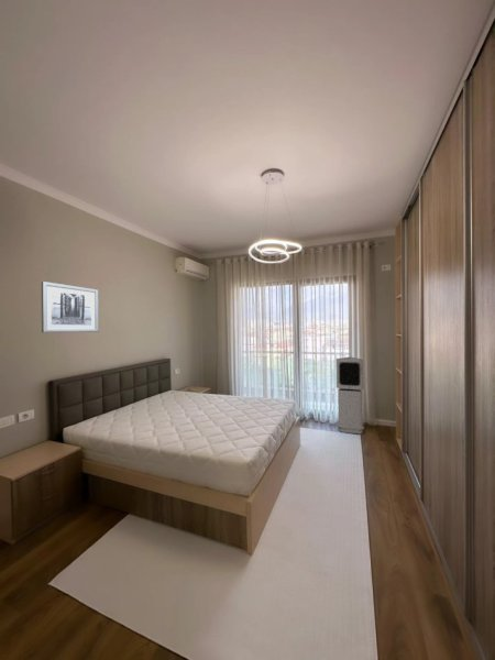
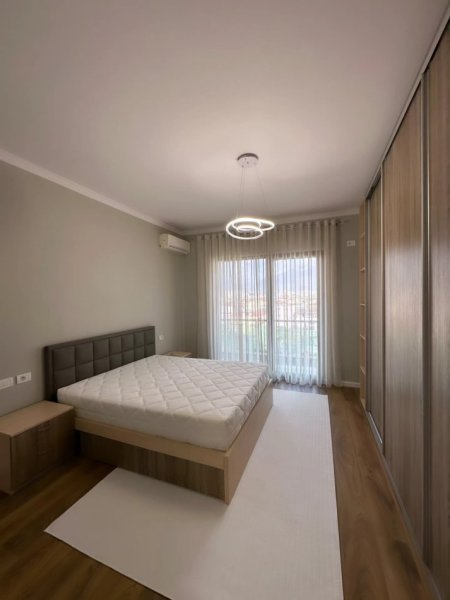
- air purifier (350, 393)
- wall art (73, 309)
